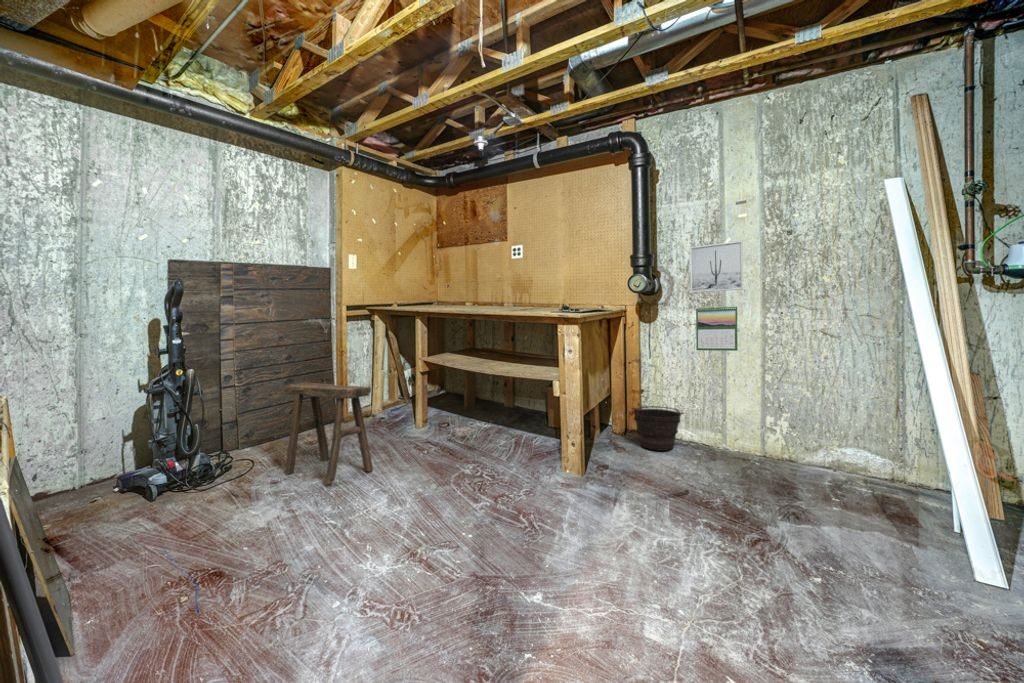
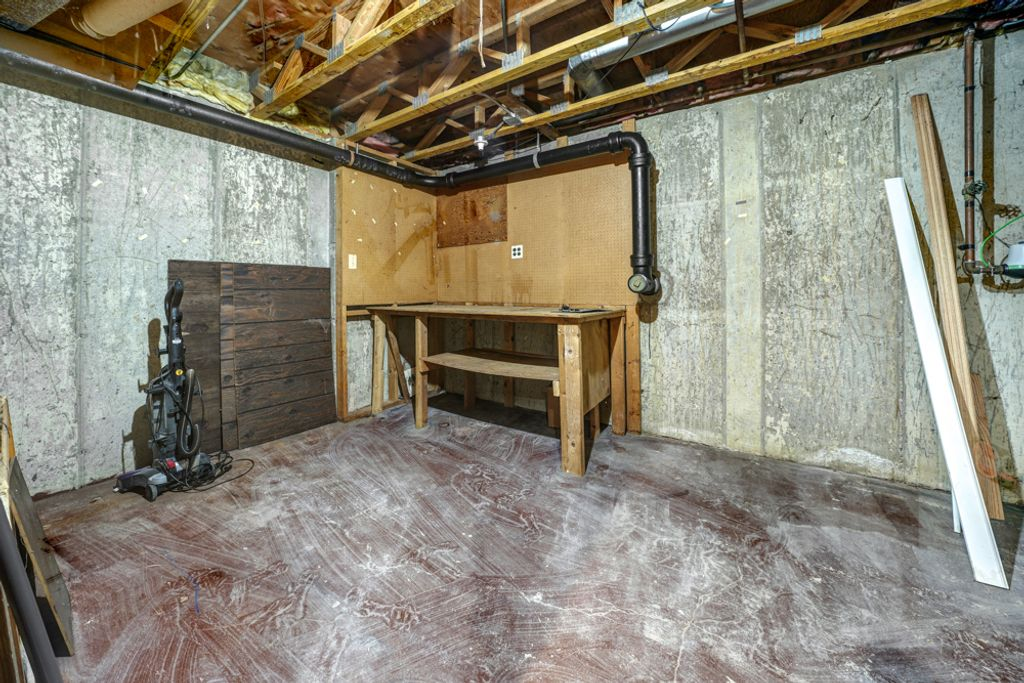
- bucket (657, 427)
- stool (324, 428)
- calendar (716, 328)
- wall art (716, 267)
